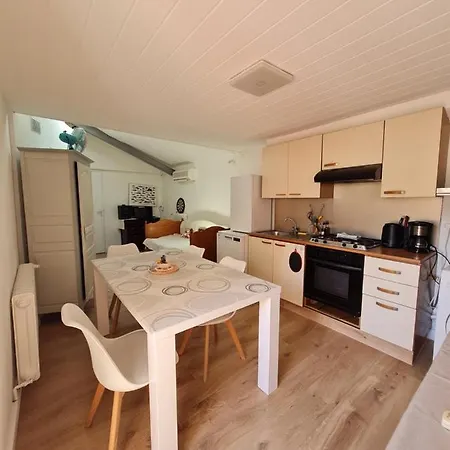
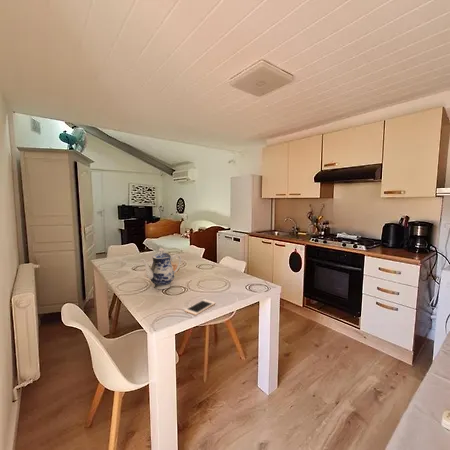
+ cell phone (200, 306)
+ teapot (161, 267)
